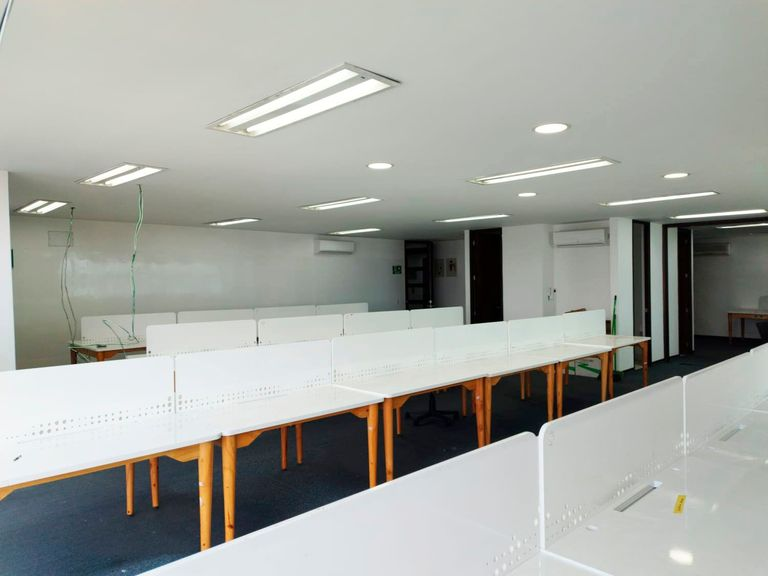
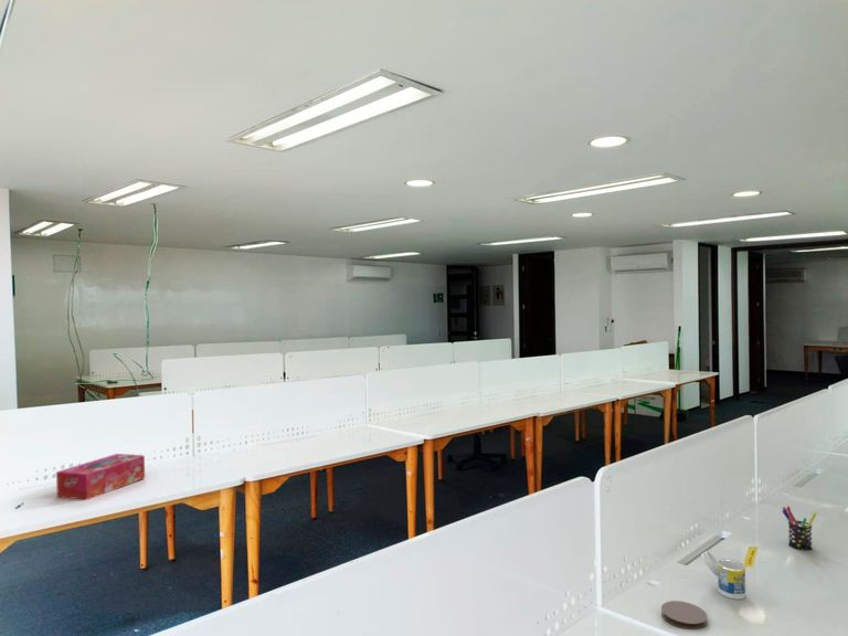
+ coaster (683, 614)
+ tissue box (103, 475)
+ pen holder (799, 528)
+ cup (722, 572)
